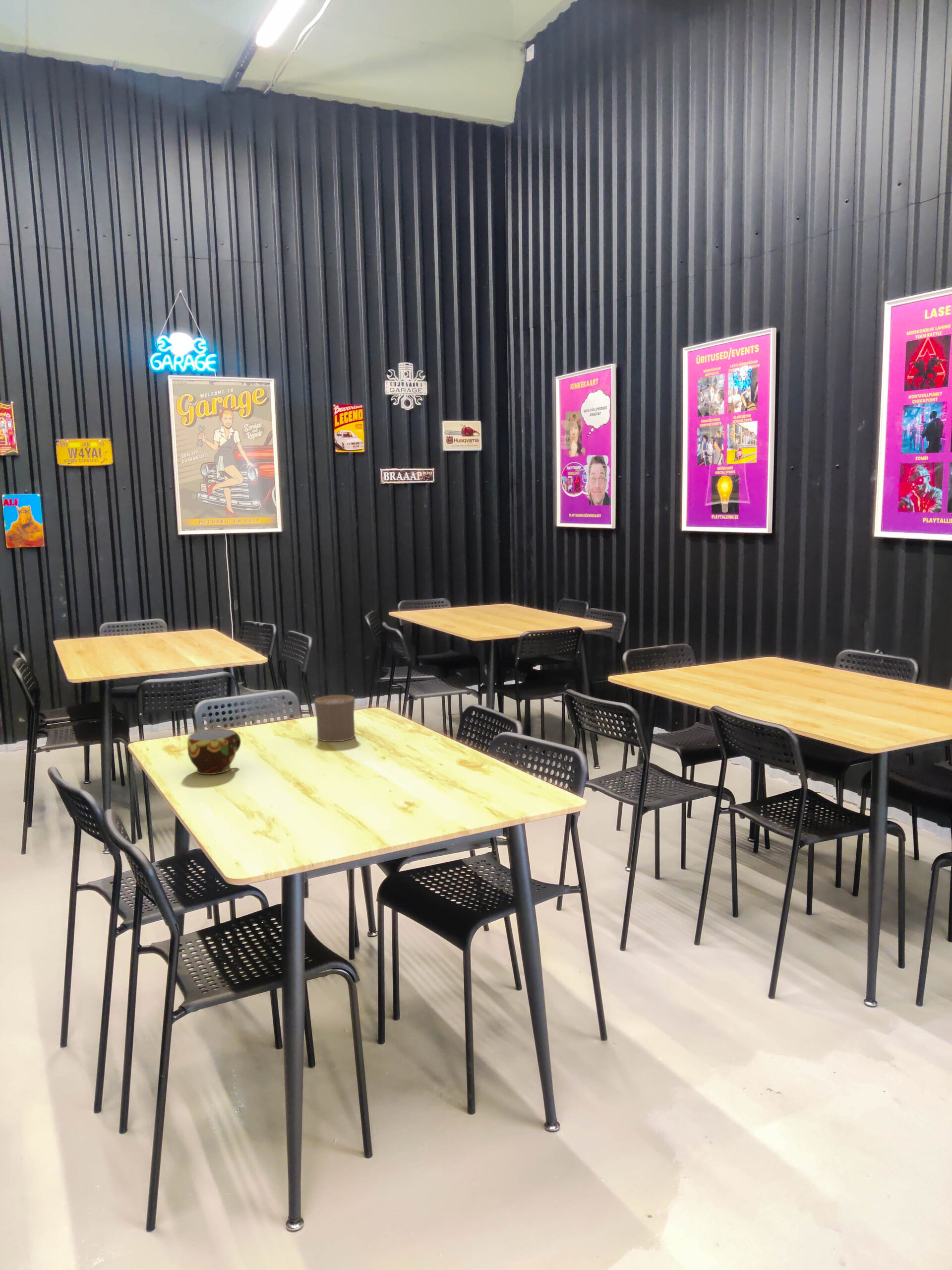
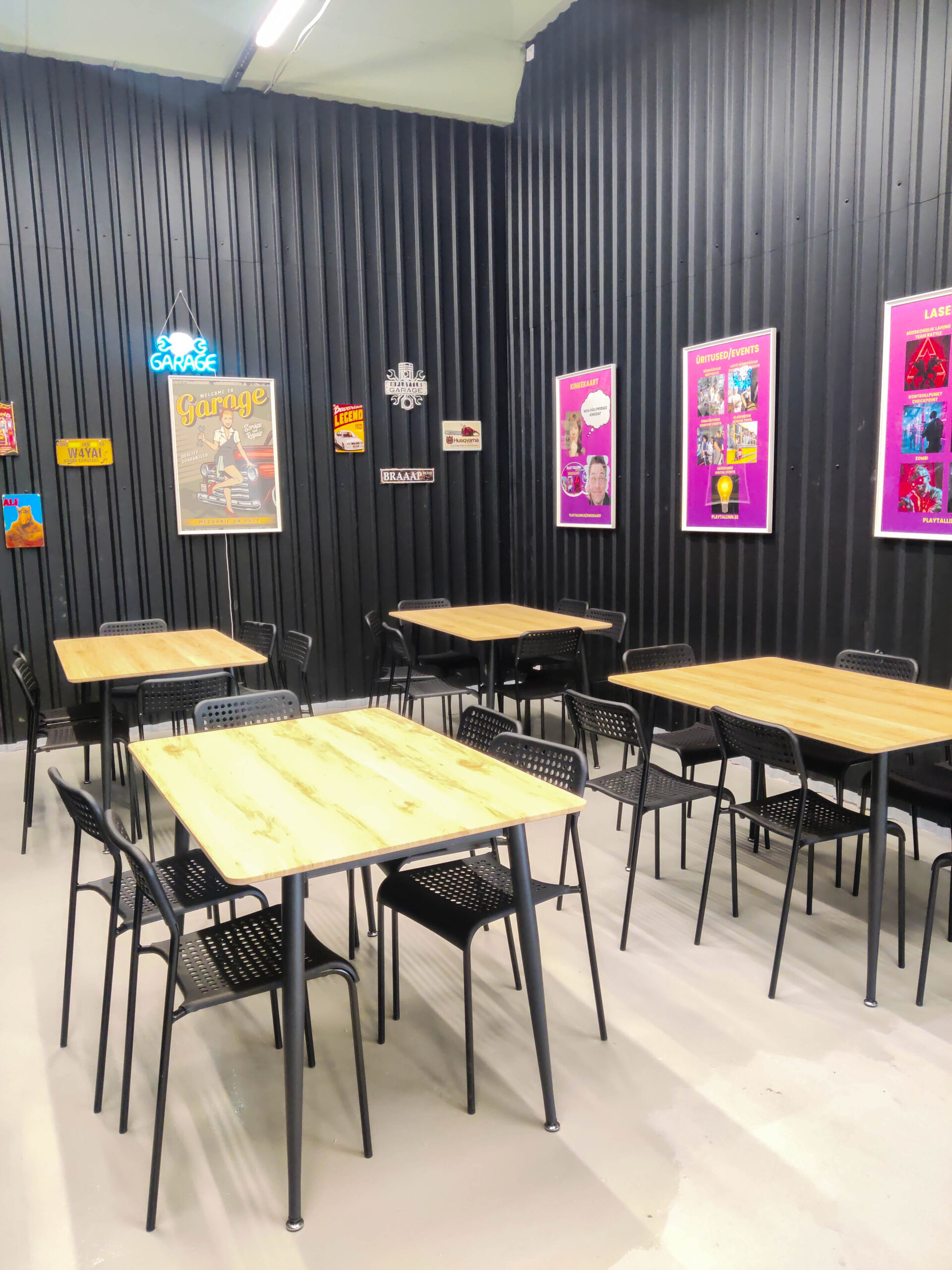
- cup (335, 718)
- cup (214, 751)
